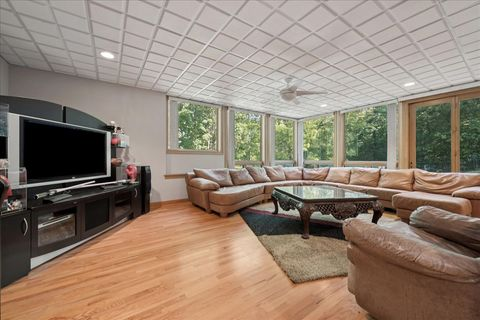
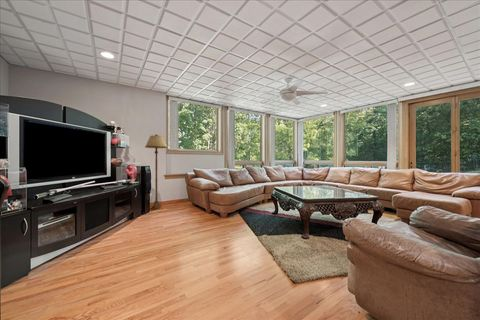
+ floor lamp (156, 171)
